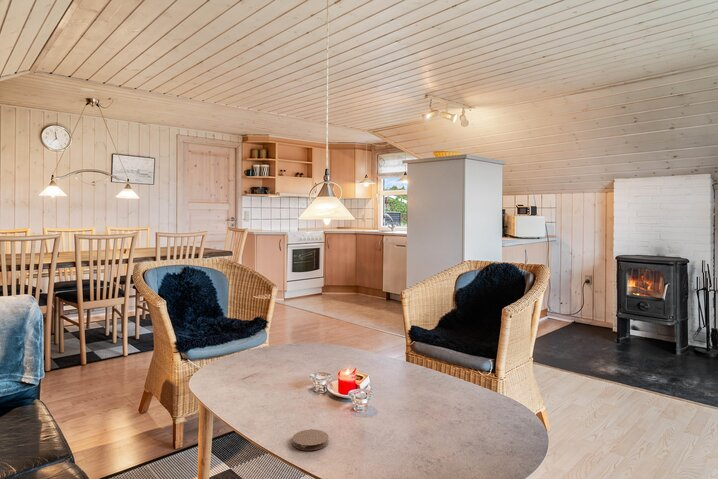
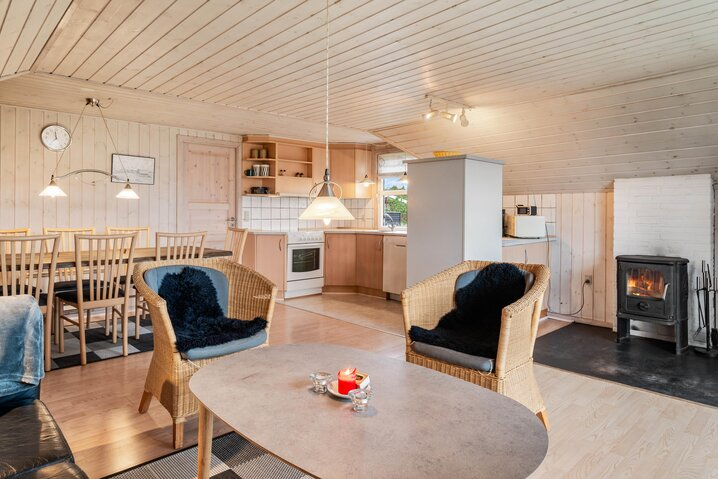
- coaster (310, 439)
